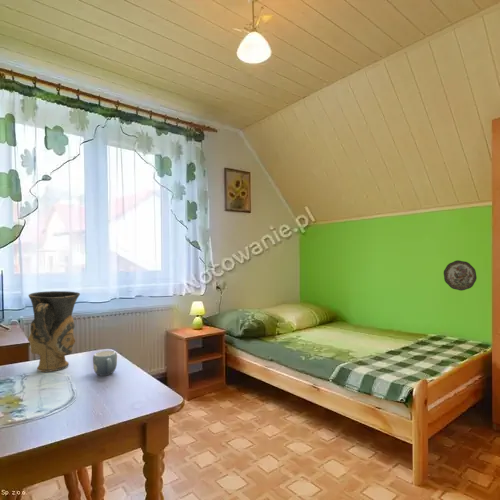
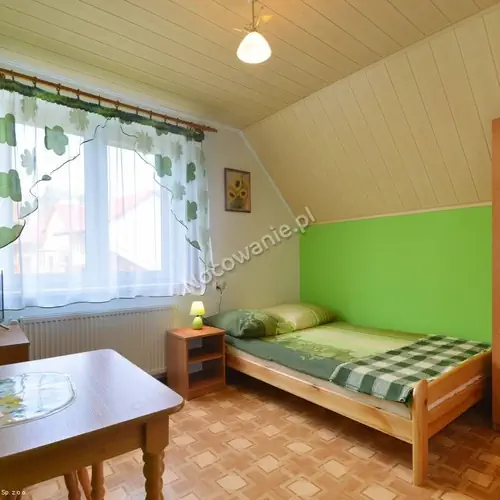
- vase (53, 330)
- decorative plate (460, 275)
- mug (106, 364)
